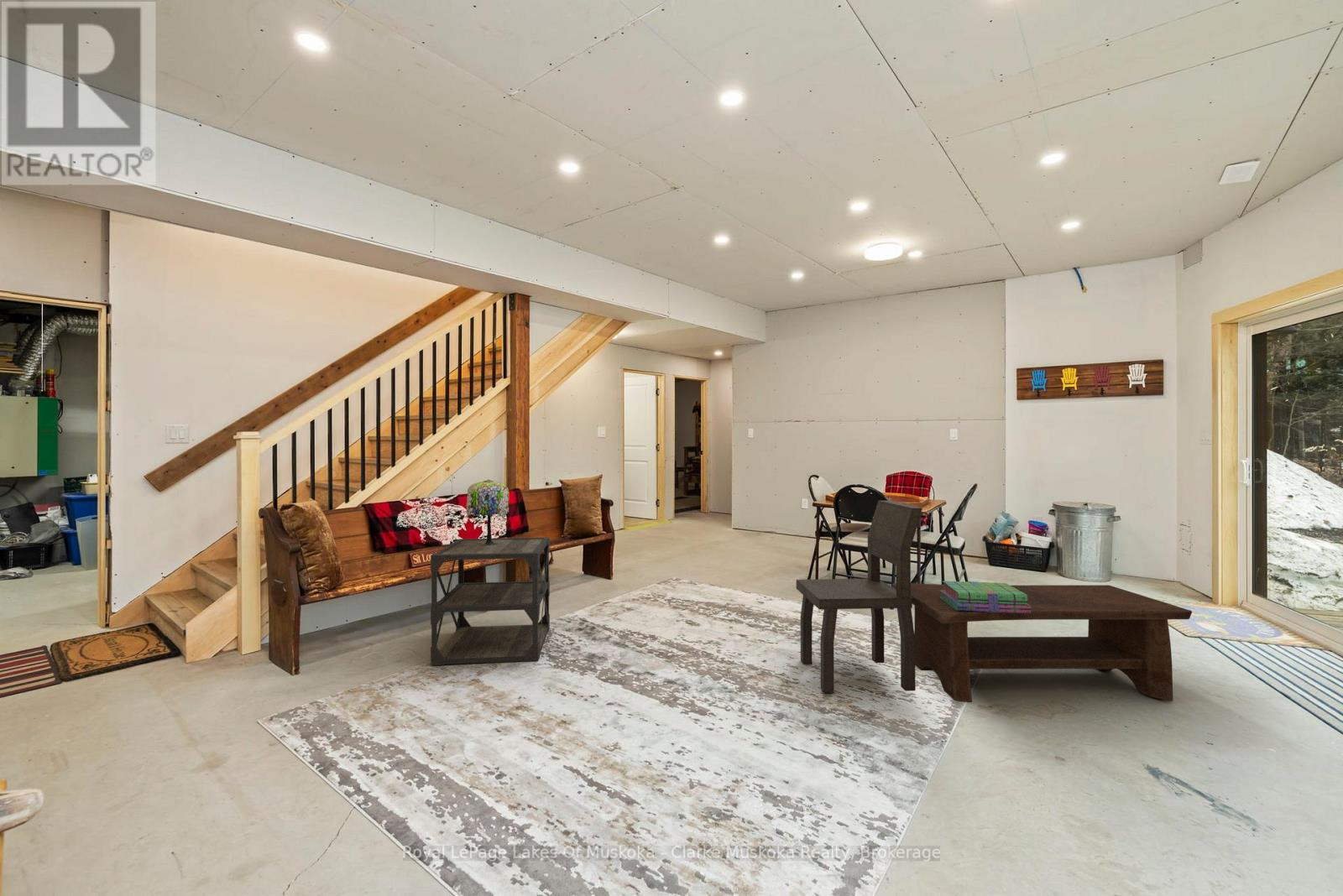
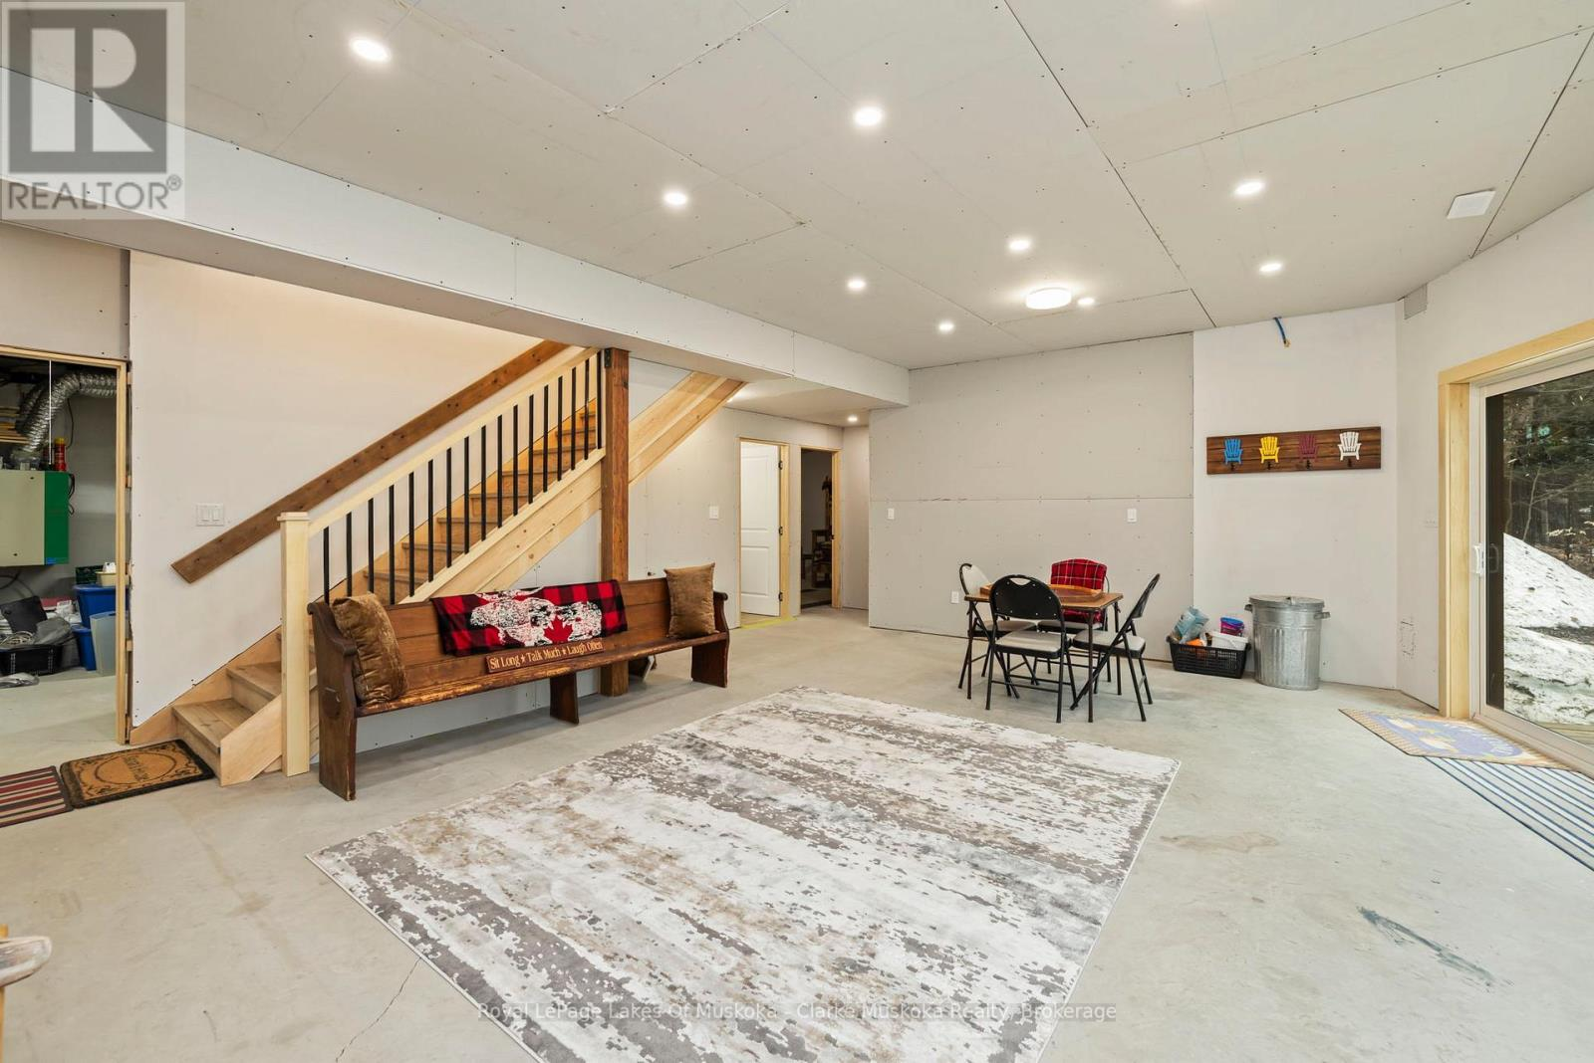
- stack of books (983, 596)
- coffee table (1031, 638)
- table lamp (487, 511)
- side table (495, 595)
- dining chair (855, 589)
